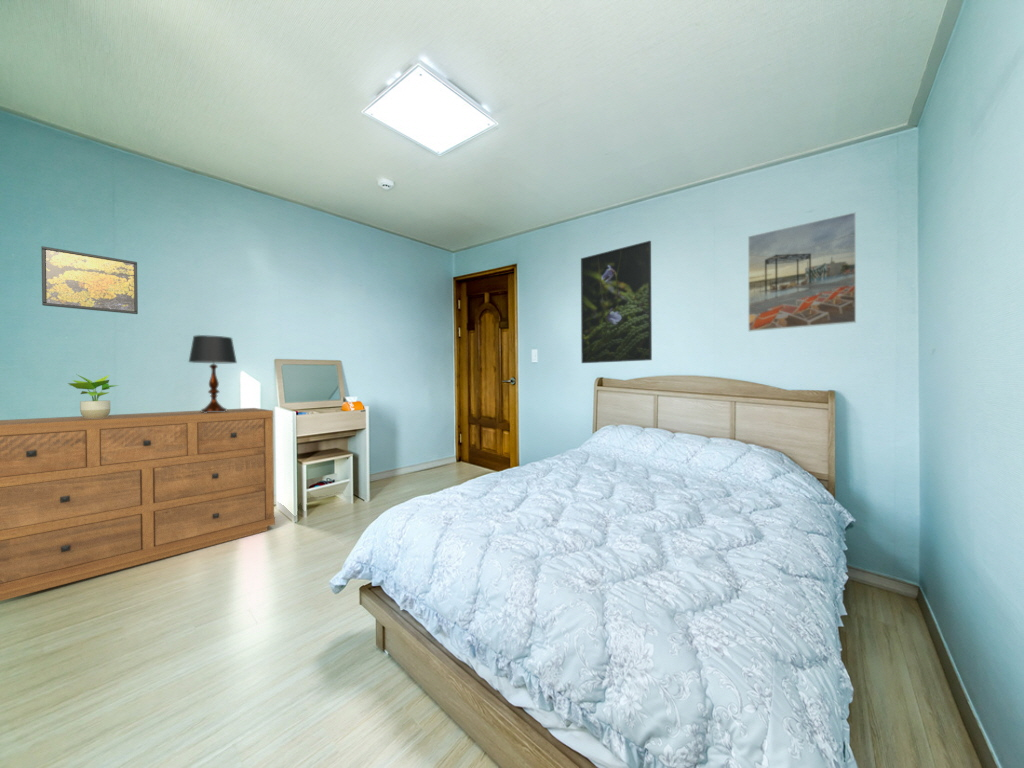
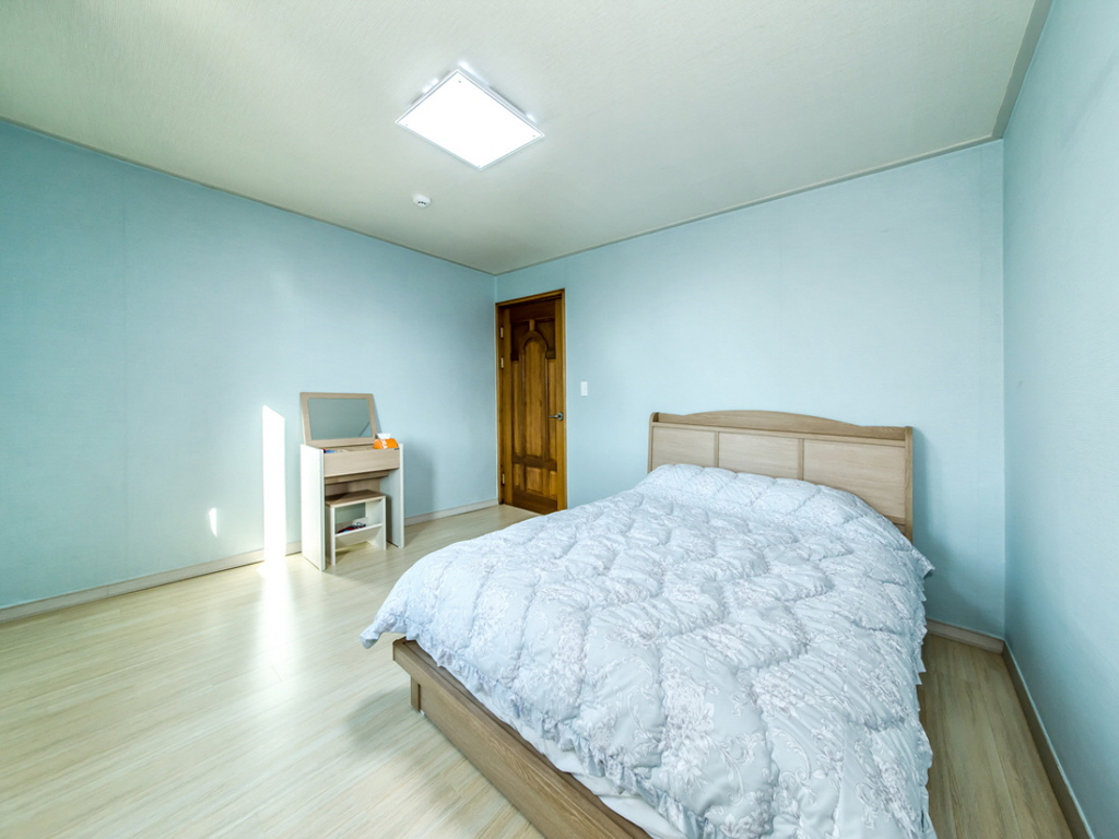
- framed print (798, 276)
- potted plant (90, 394)
- dresser (144, 483)
- table lamp (213, 374)
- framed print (92, 282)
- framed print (614, 306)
